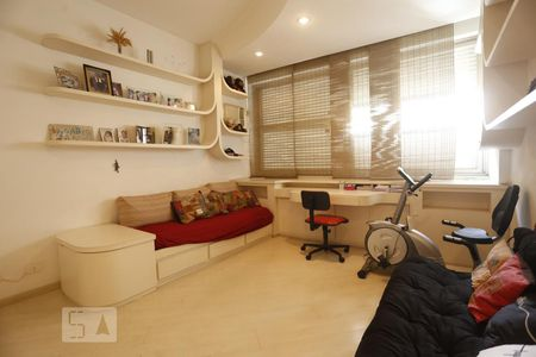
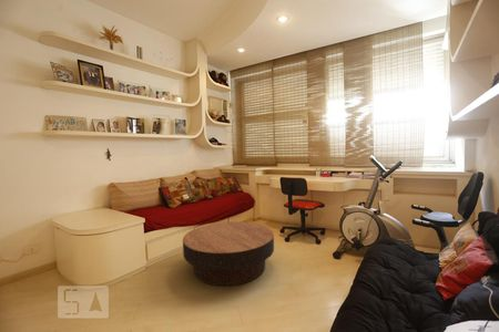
+ coffee table (228, 250)
